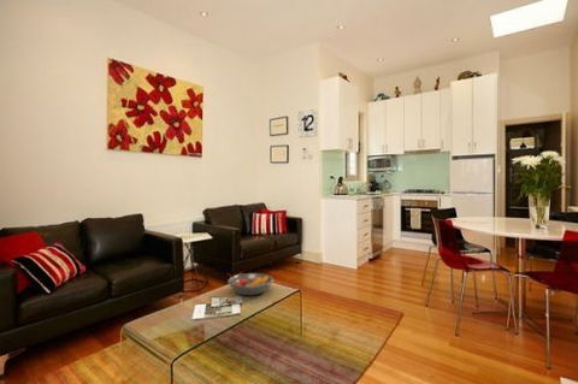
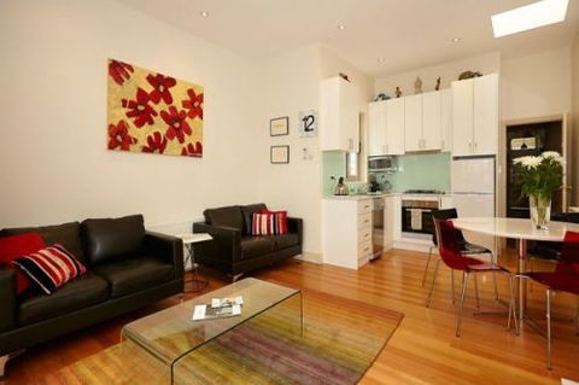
- fruit bowl (250, 283)
